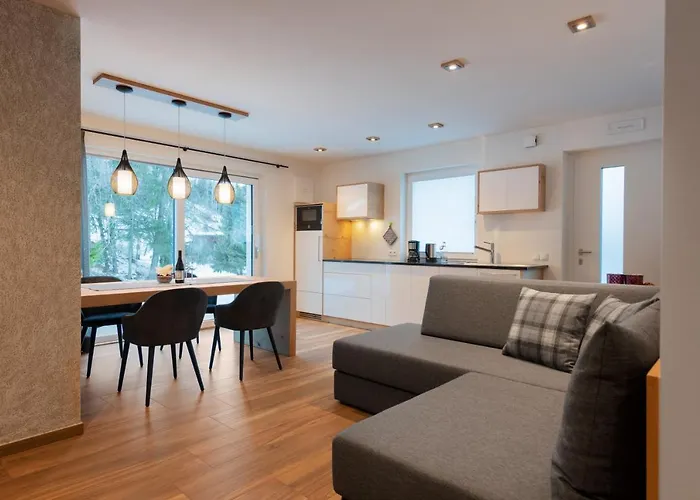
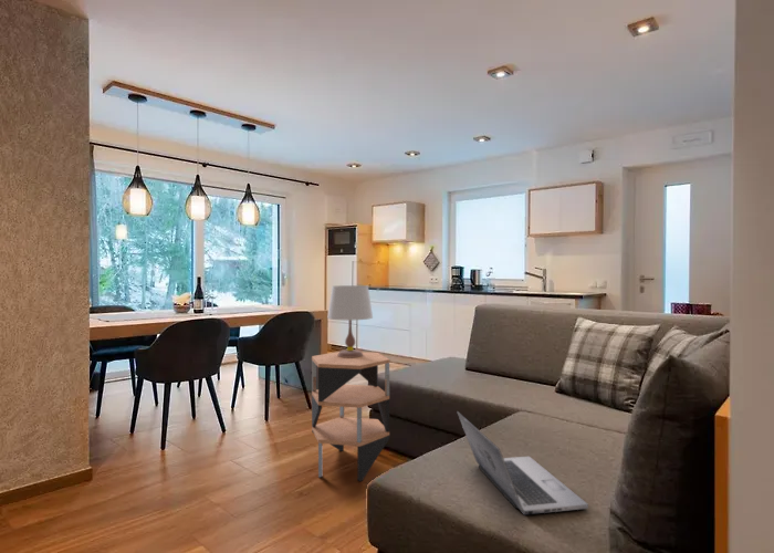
+ side table (349, 406)
+ laptop (515, 457)
+ table lamp (349, 320)
